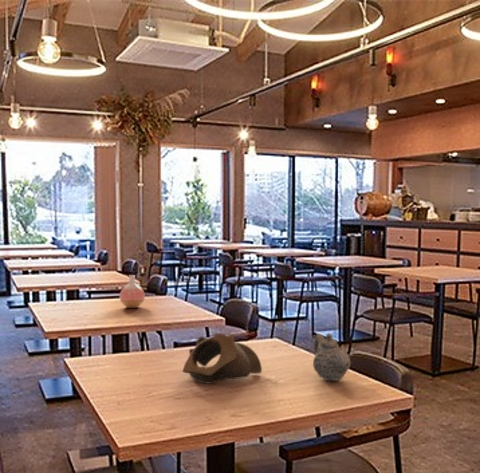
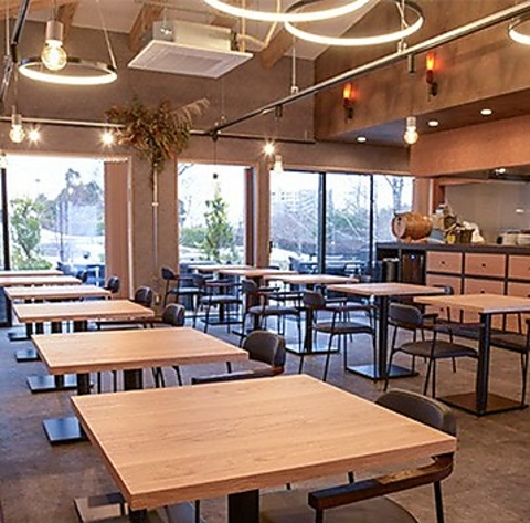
- teapot (329, 355)
- vase (132, 291)
- decorative bowl (217, 352)
